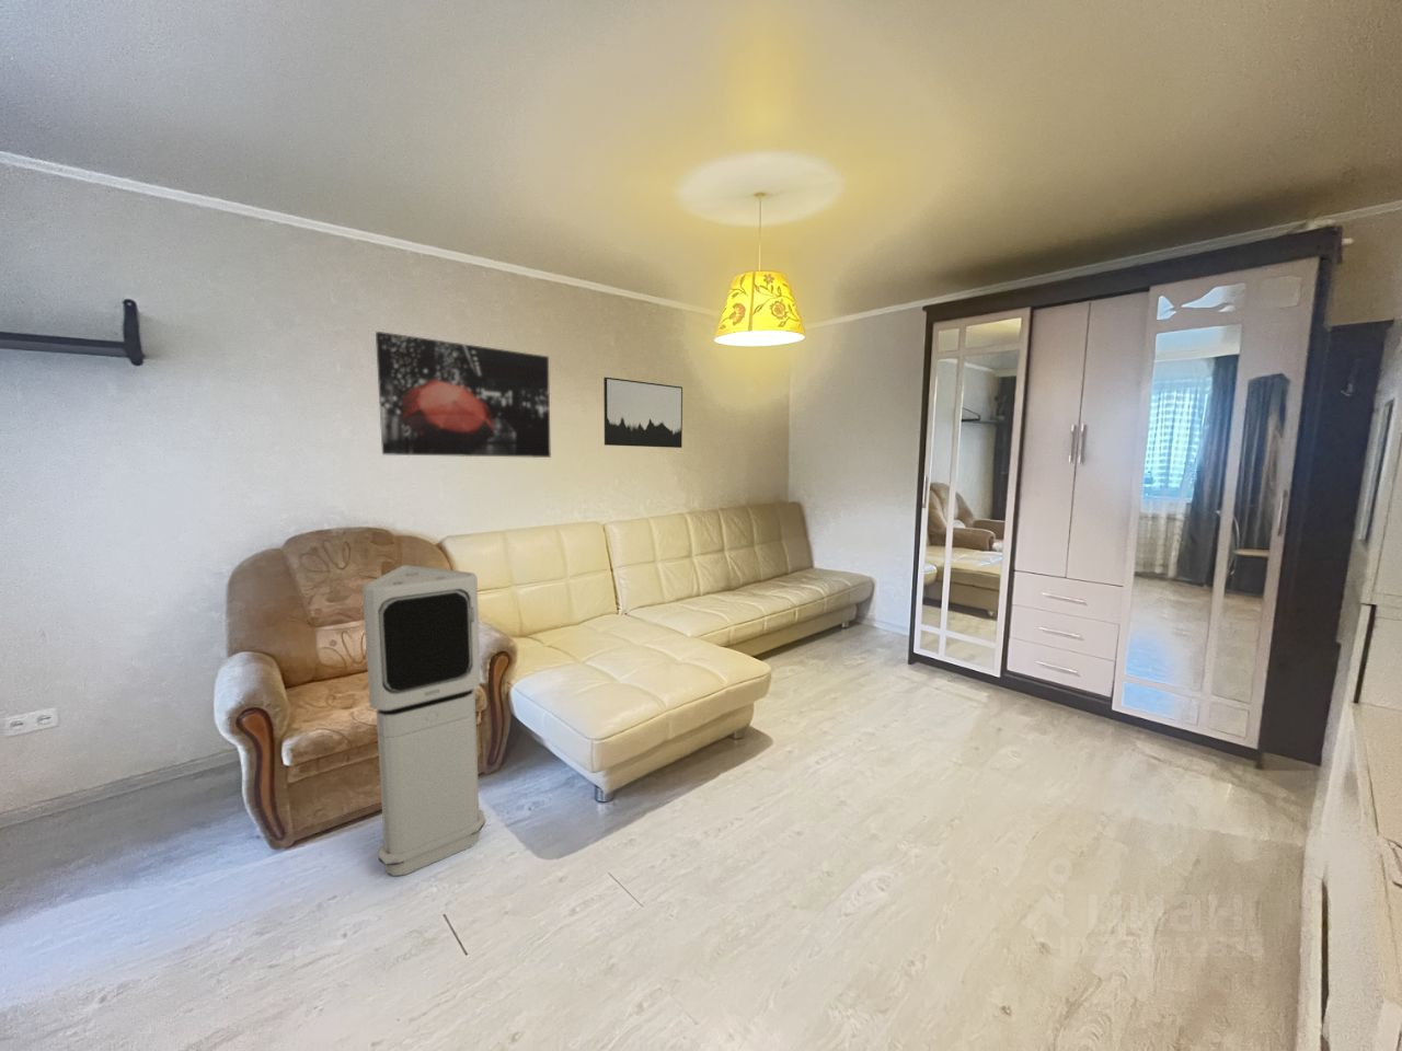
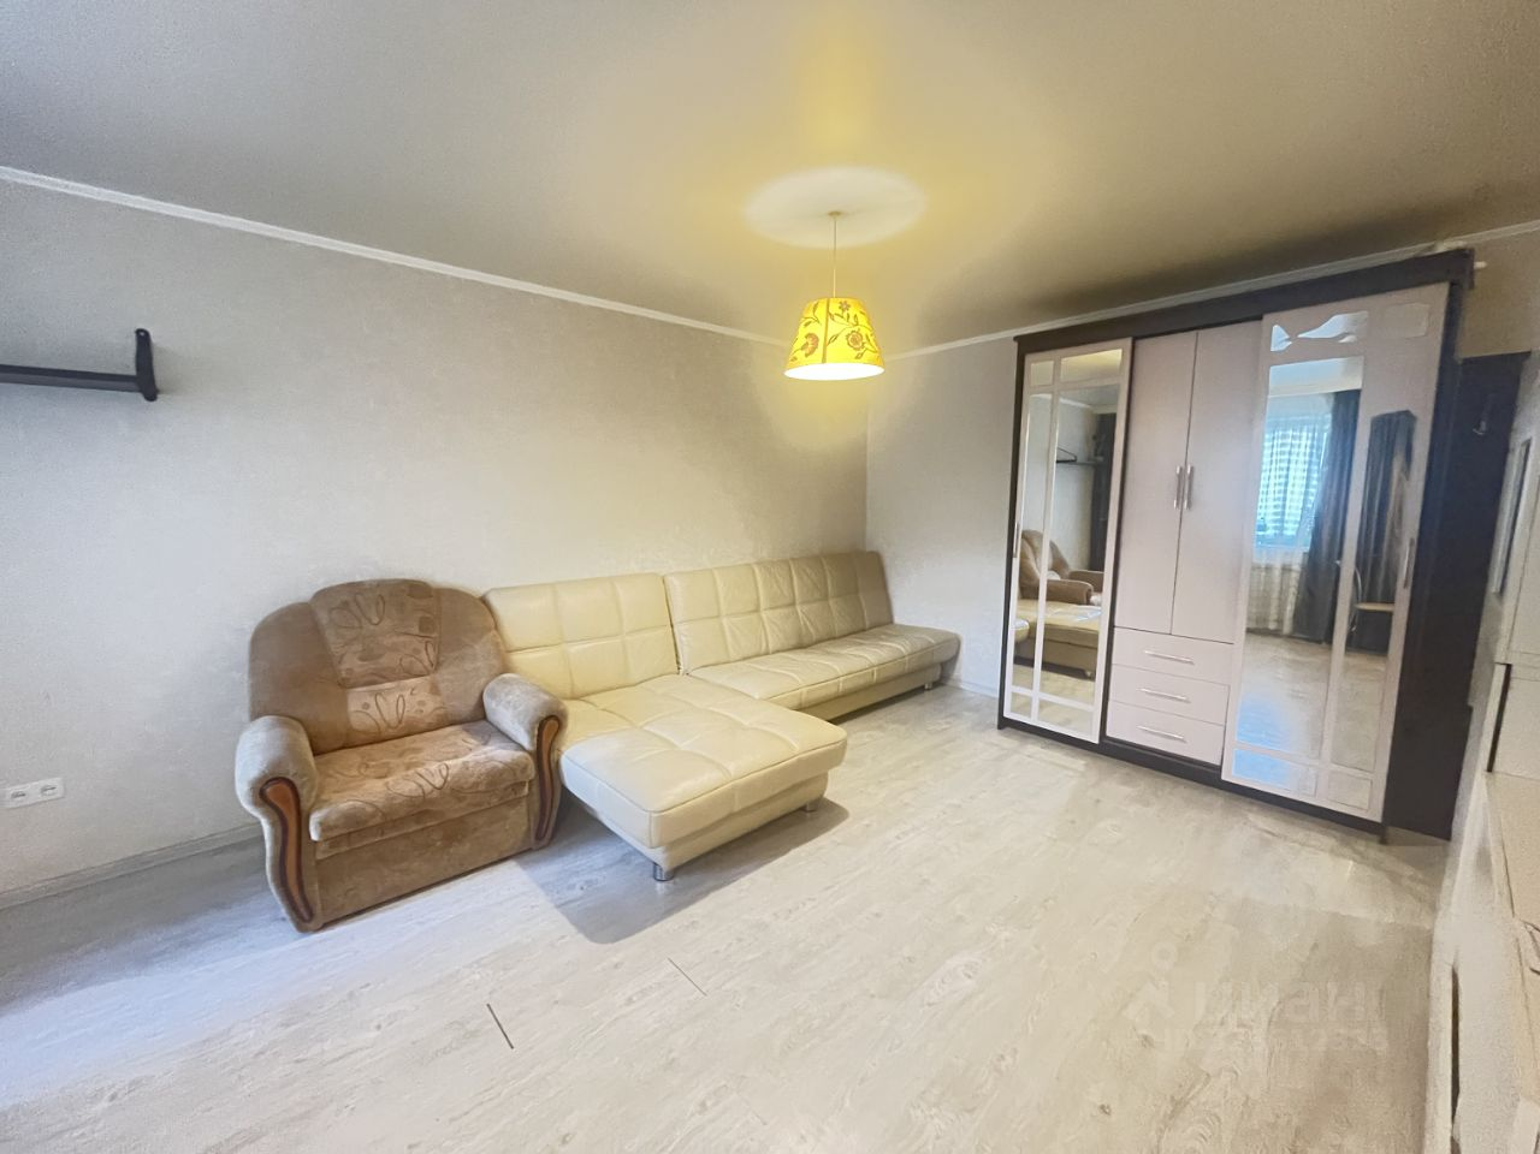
- wall art (472, 401)
- wall art (645, 414)
- air purifier (421, 709)
